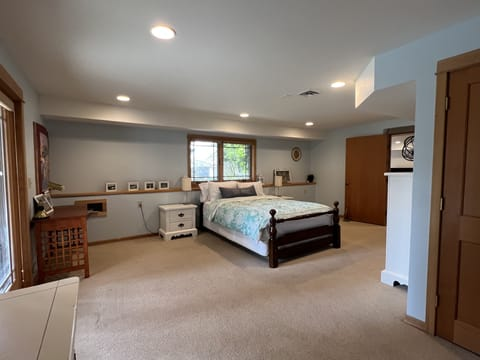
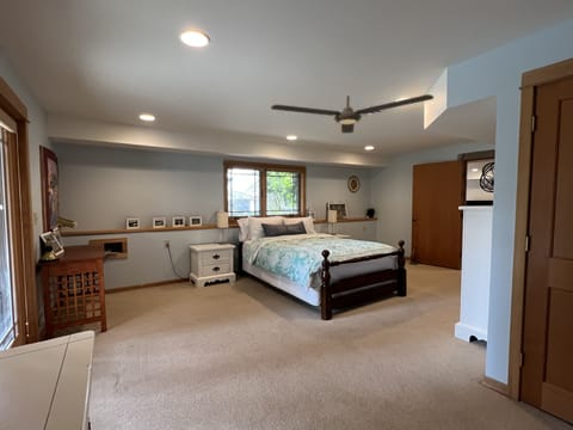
+ ceiling fan (347, 113)
